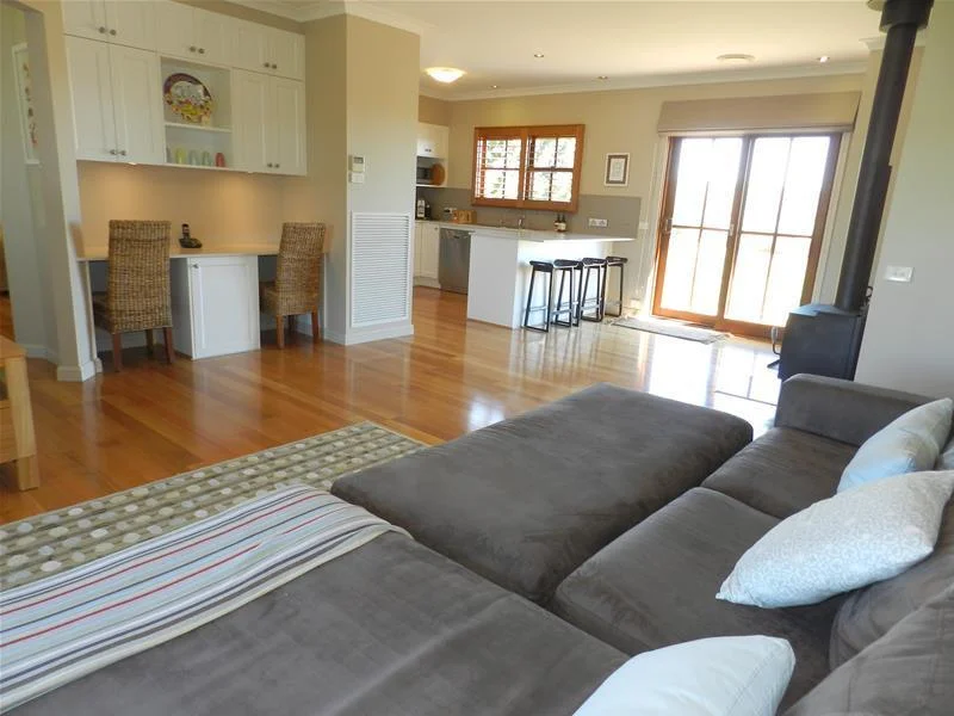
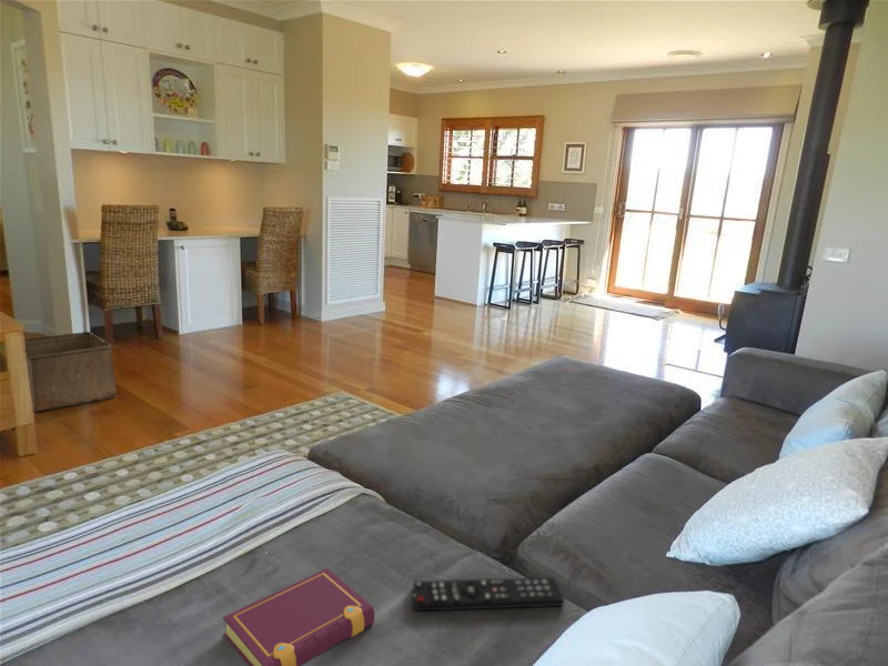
+ storage bin (64, 369)
+ remote control (486, 592)
+ book (302, 620)
